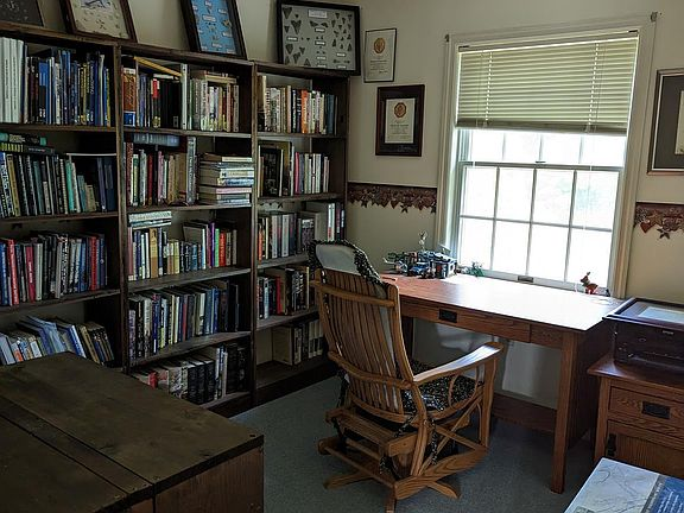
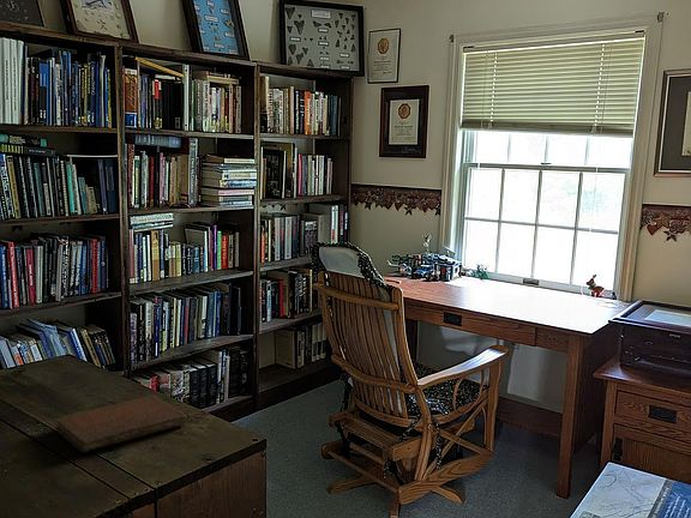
+ notebook (121, 421)
